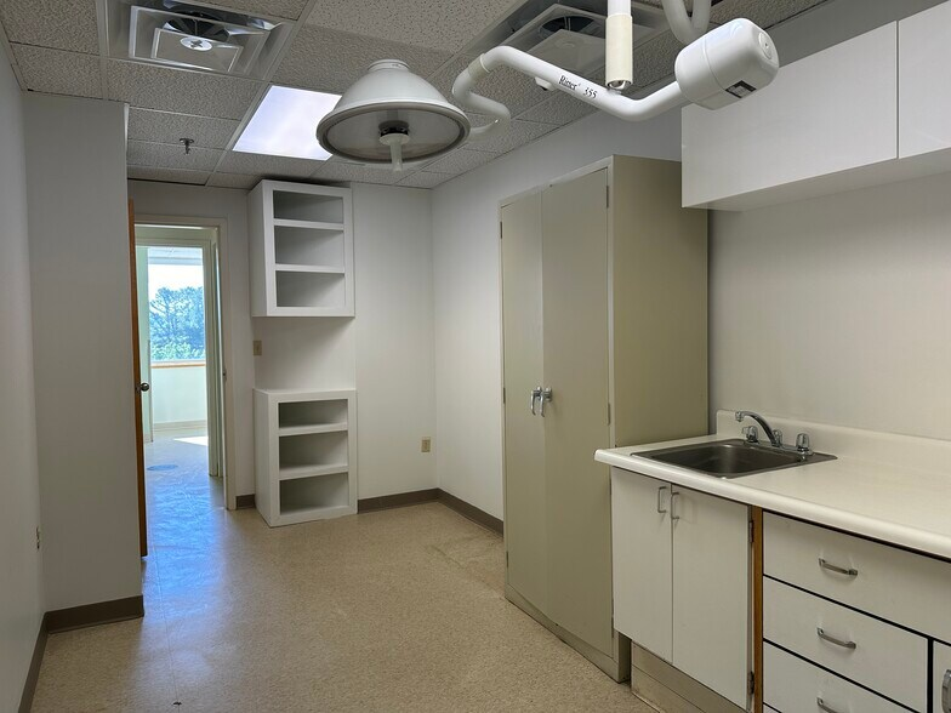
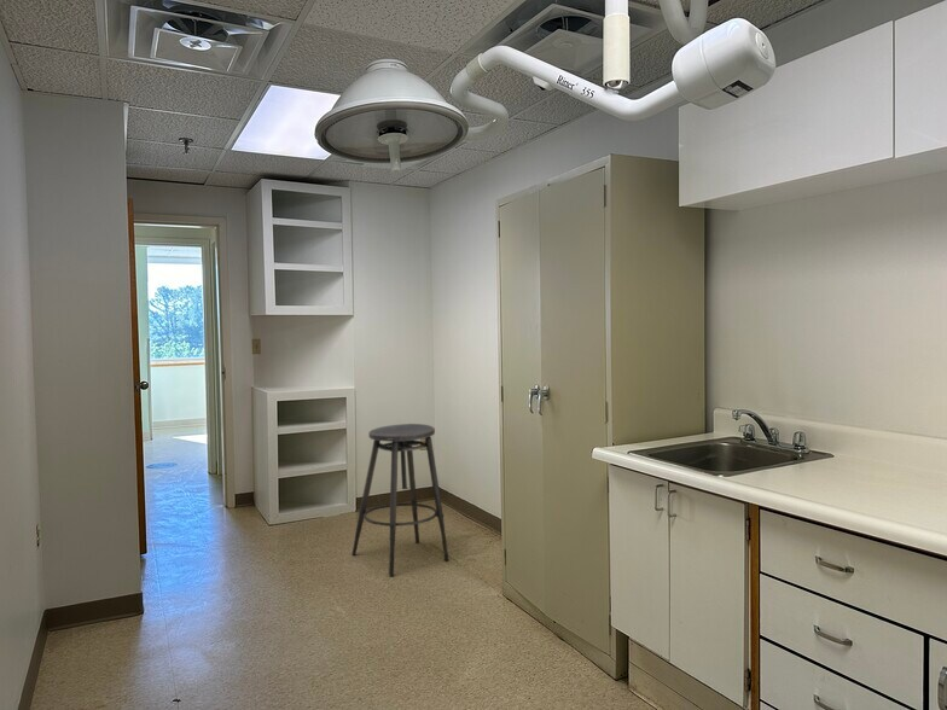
+ stool (396, 490)
